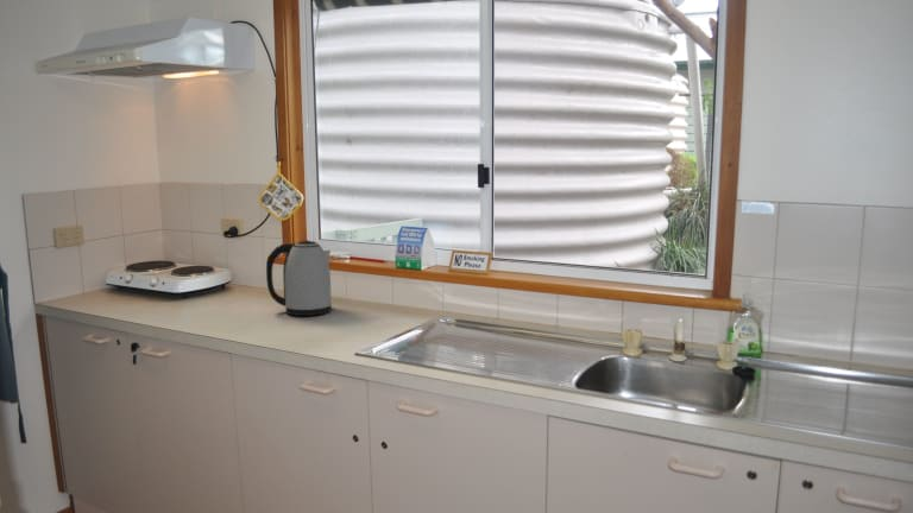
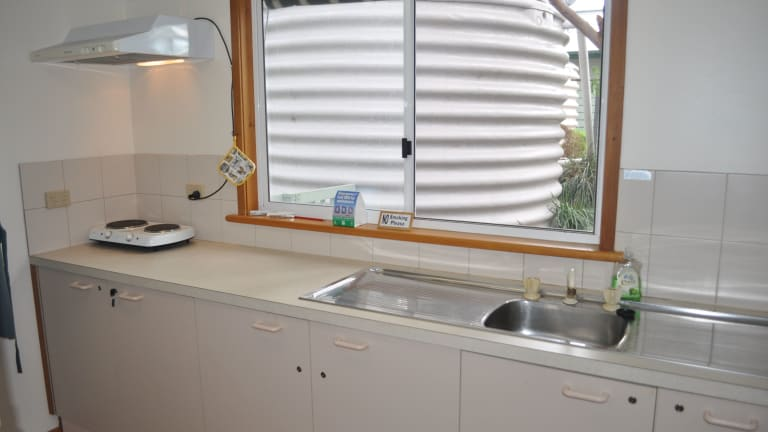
- kettle (298, 276)
